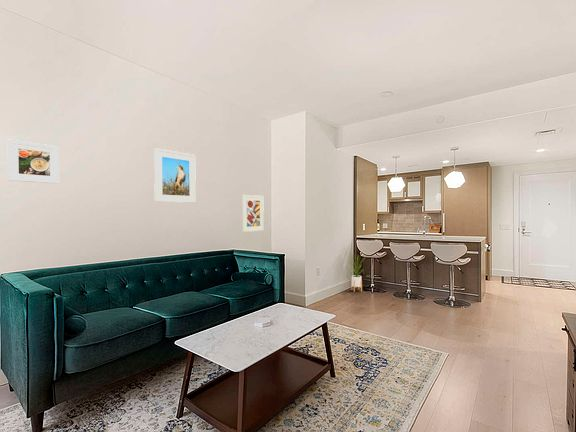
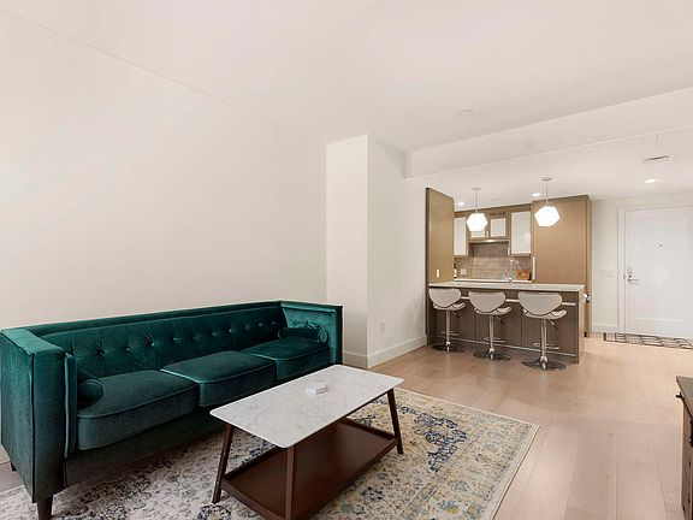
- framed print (34, 162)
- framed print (176, 177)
- house plant (356, 271)
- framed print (253, 213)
